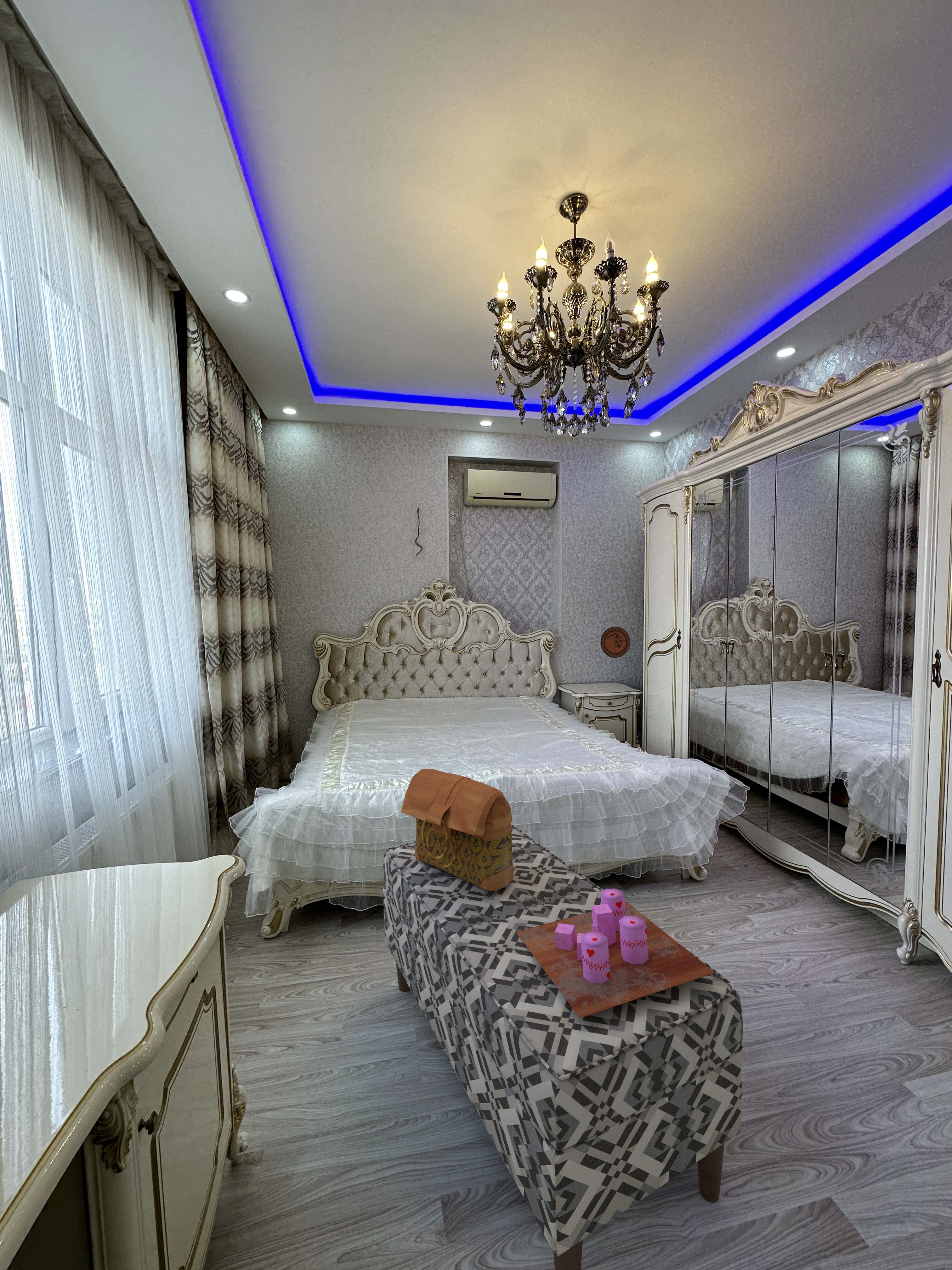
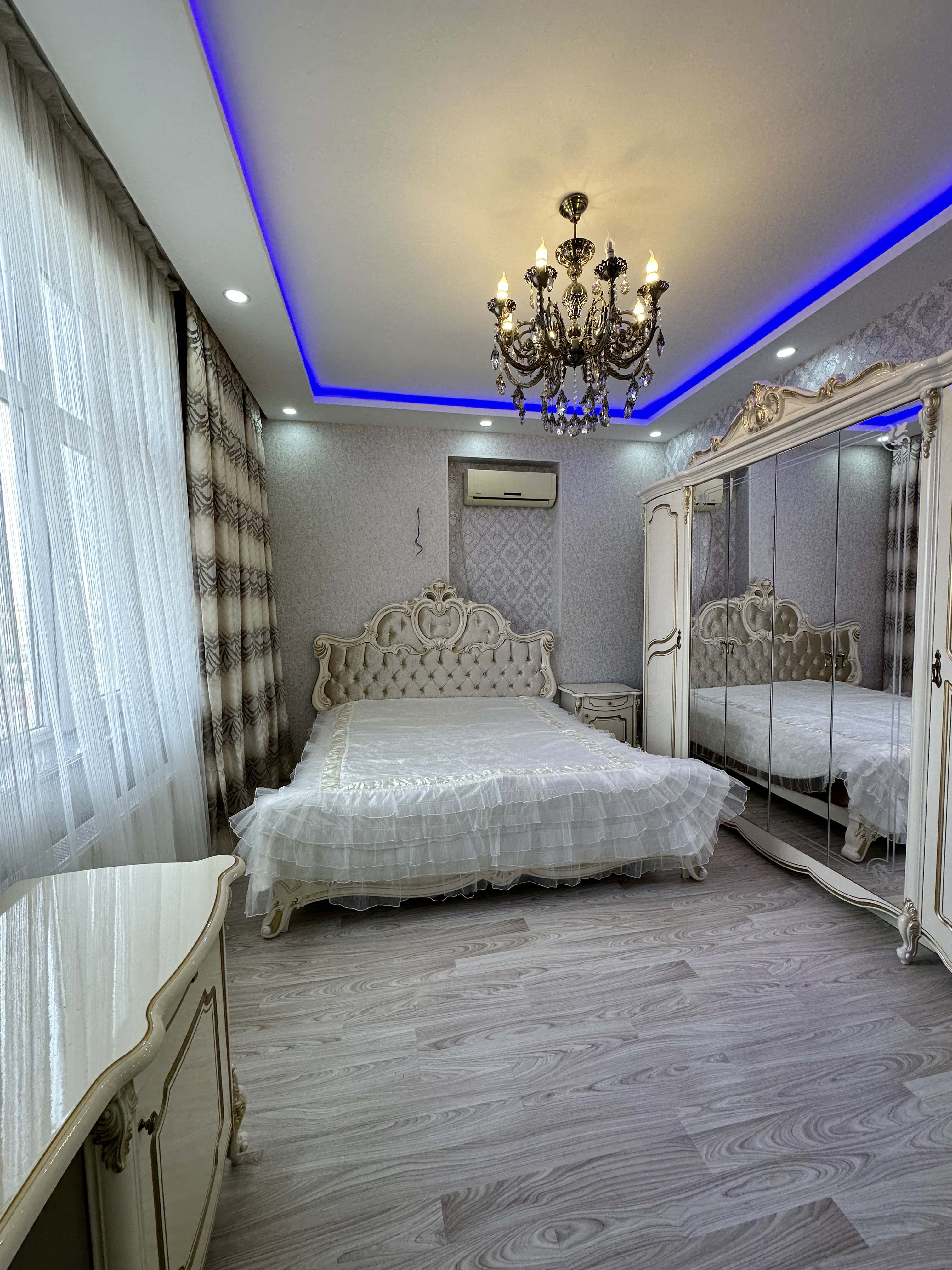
- bench (523, 986)
- handbag (451, 827)
- decorative plate (615, 642)
- candle (607, 940)
